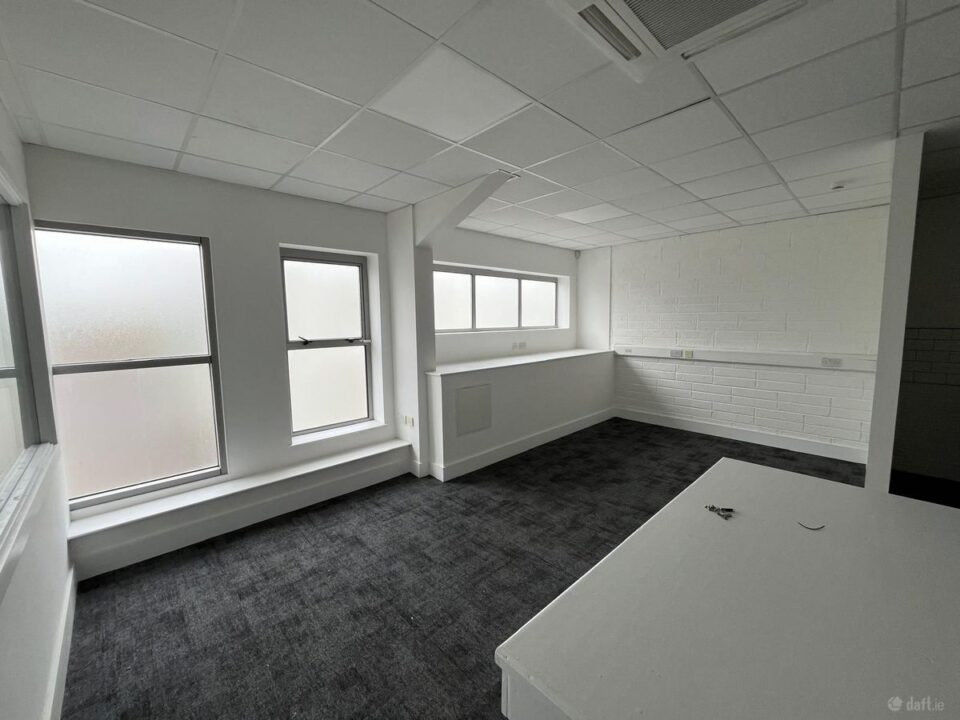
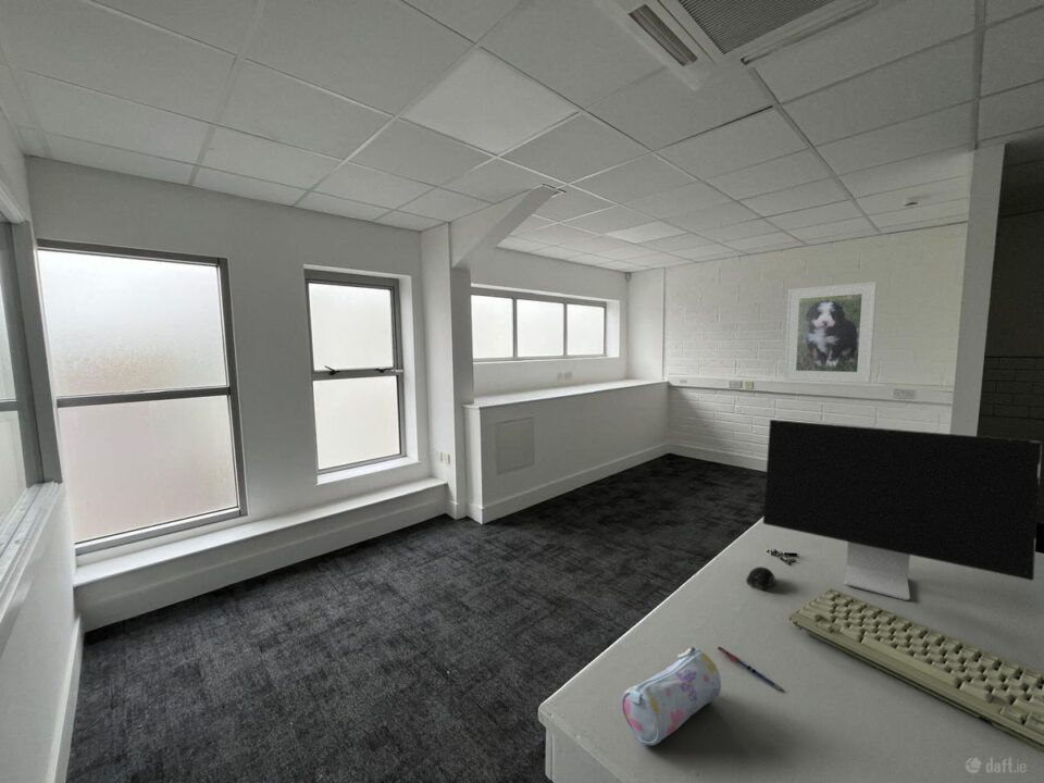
+ computer mouse (760, 575)
+ computer monitor (881, 504)
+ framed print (826, 334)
+ pencil case (673, 693)
+ keyboard (923, 652)
+ pen (747, 666)
